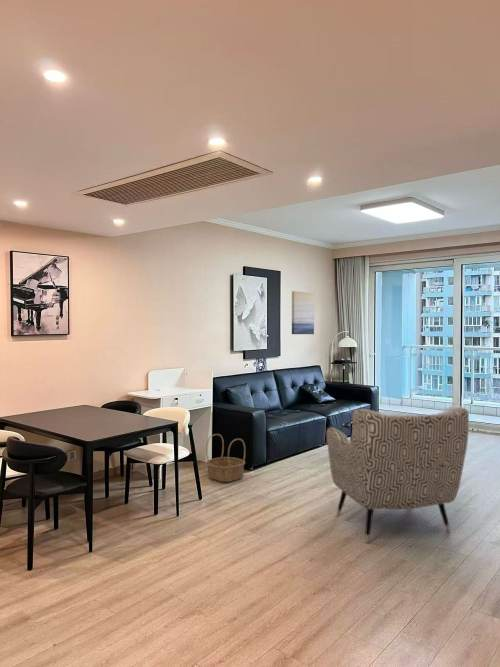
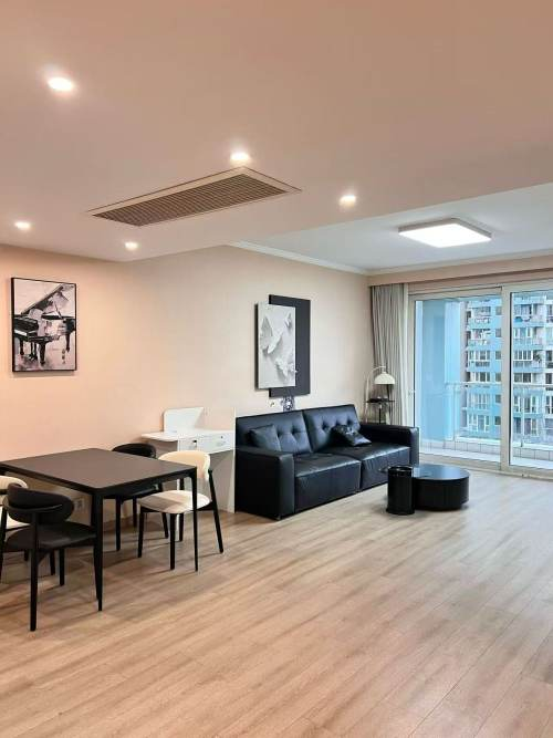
- armchair (394, 465)
- basket (225, 457)
- wall art (303, 313)
